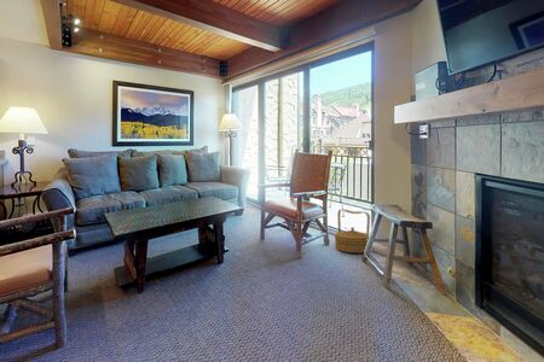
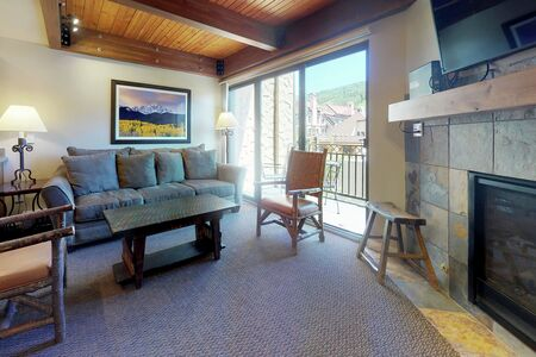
- woven basket (352, 229)
